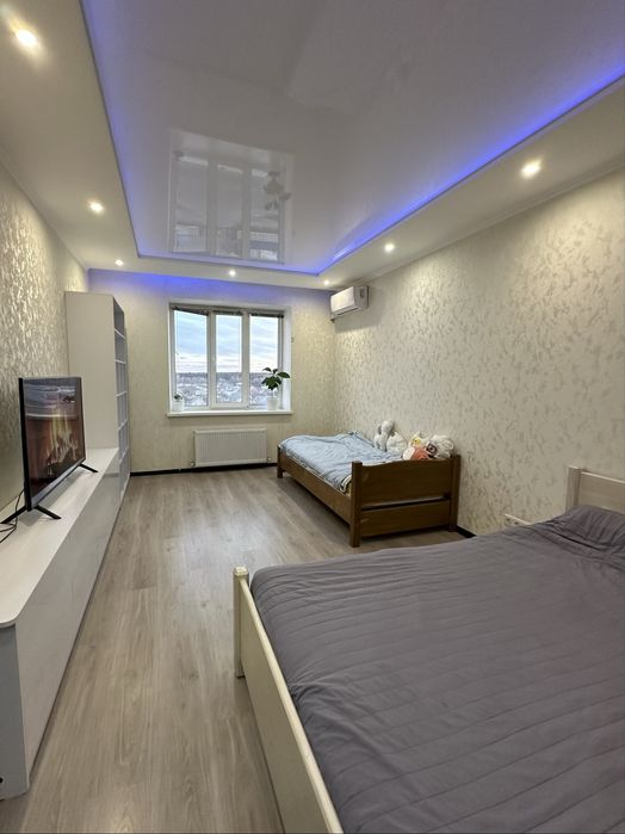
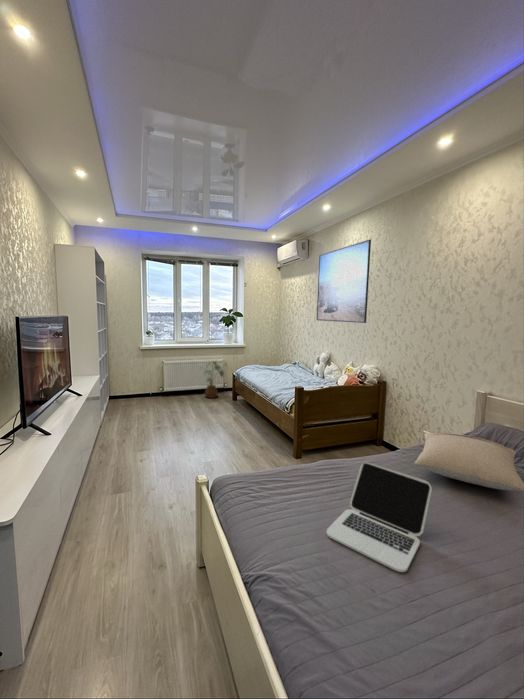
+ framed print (340, 285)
+ pillow (466, 457)
+ house plant (213, 378)
+ laptop (379, 508)
